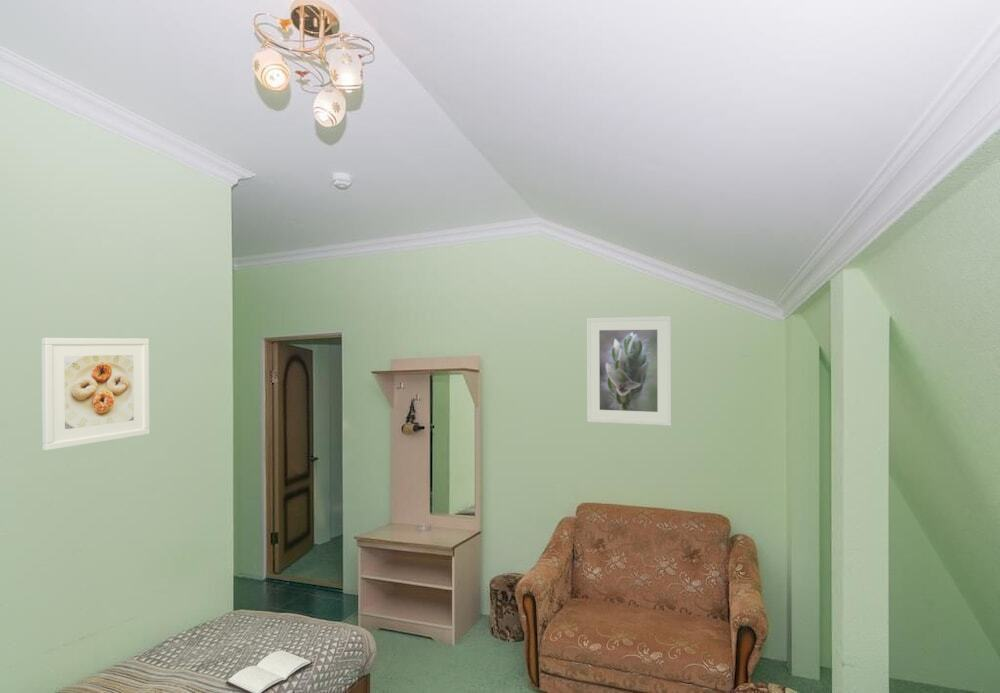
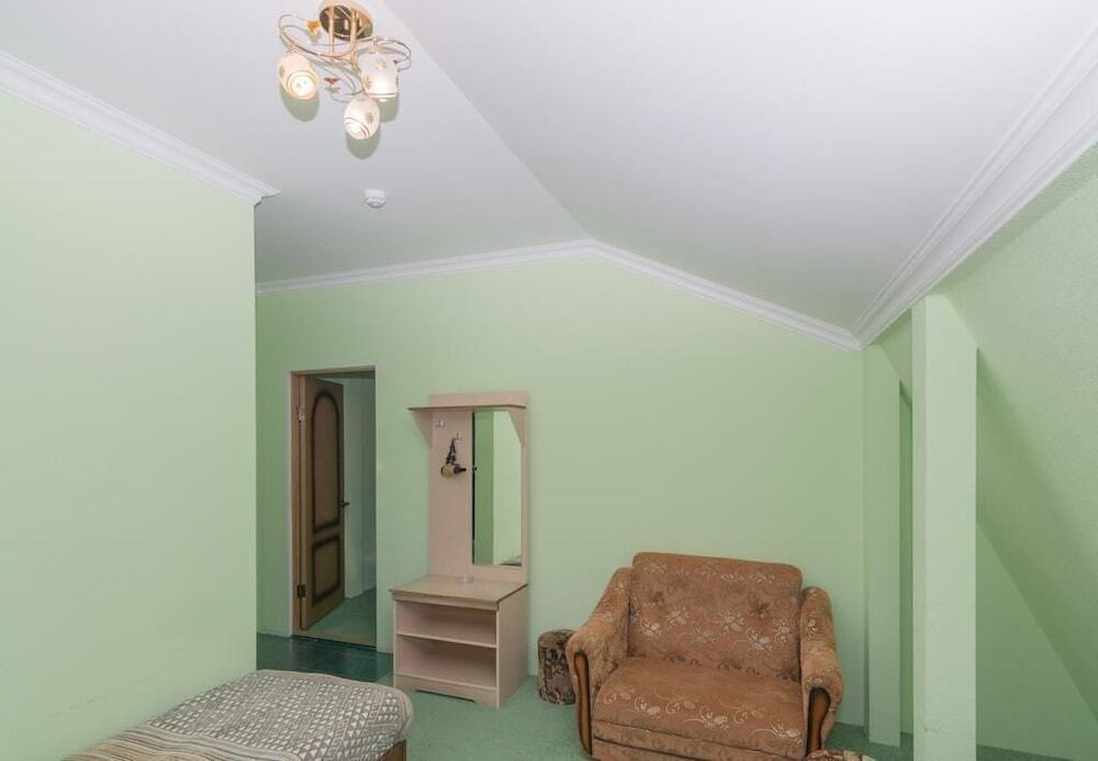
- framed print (628, 370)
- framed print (99, 390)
- book (270, 671)
